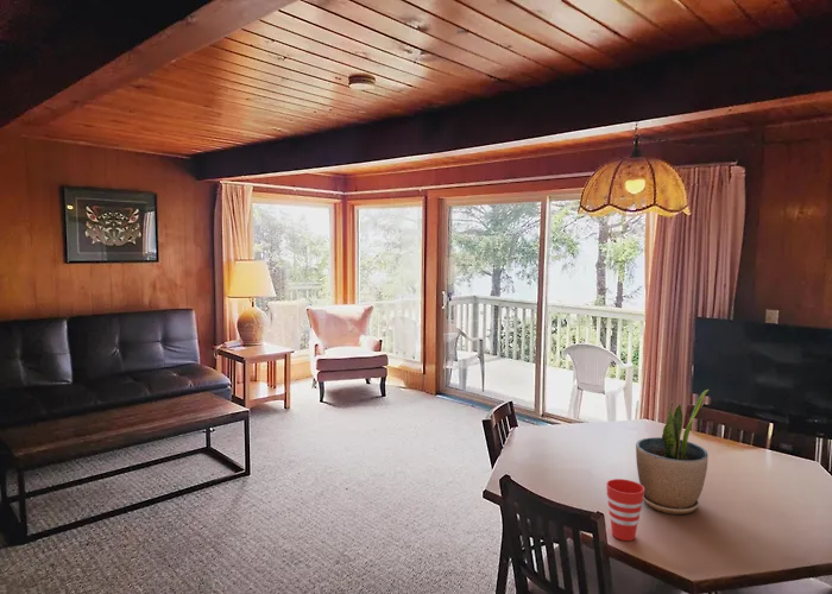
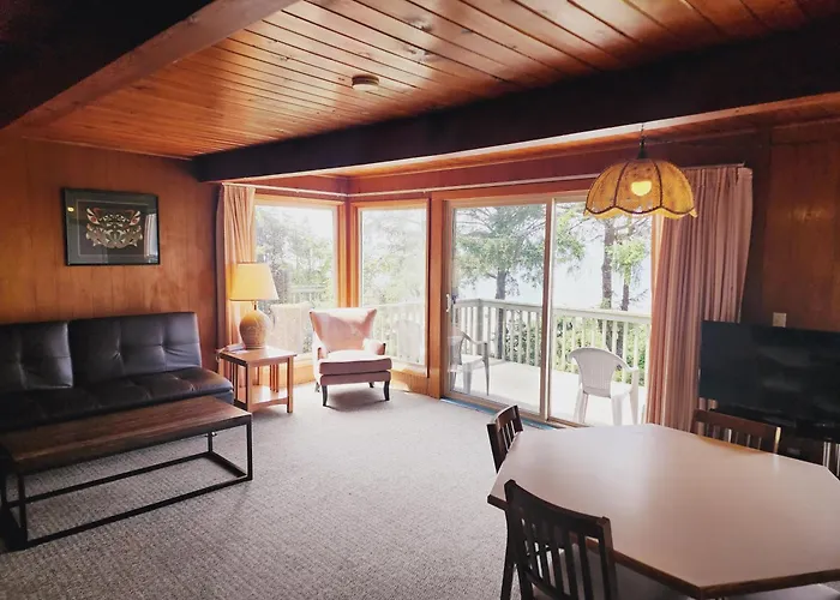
- potted plant (670, 446)
- cup (624, 510)
